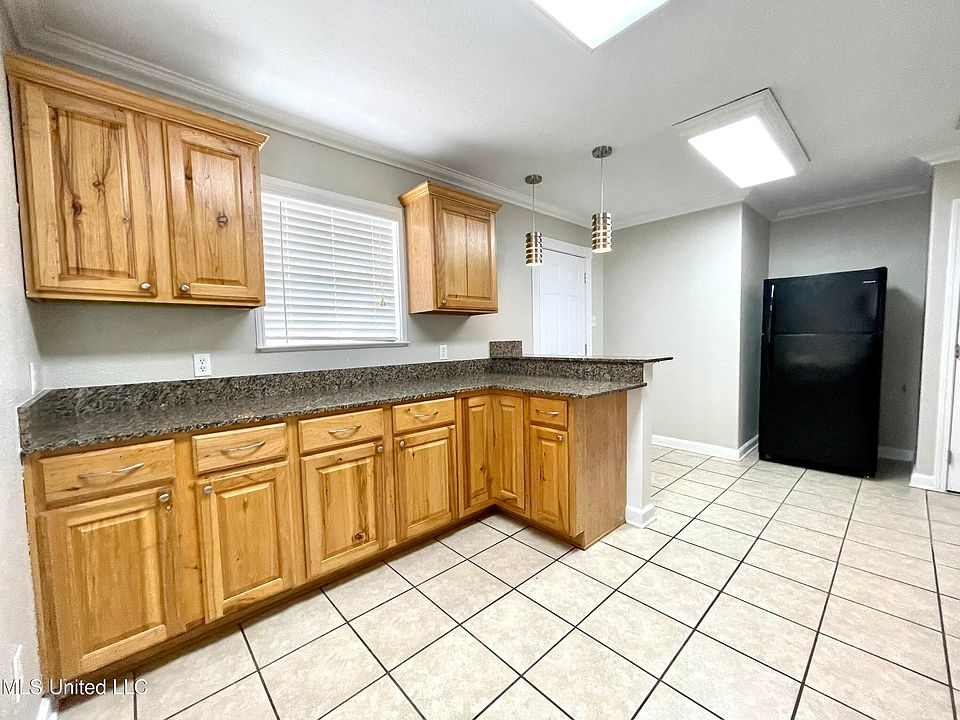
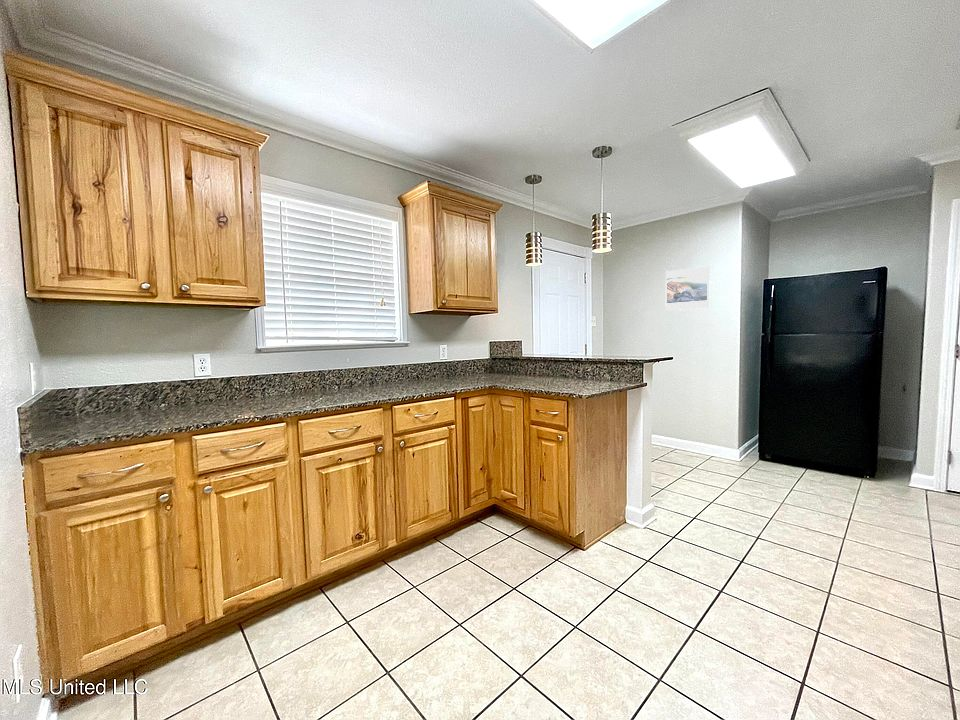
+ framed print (686, 289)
